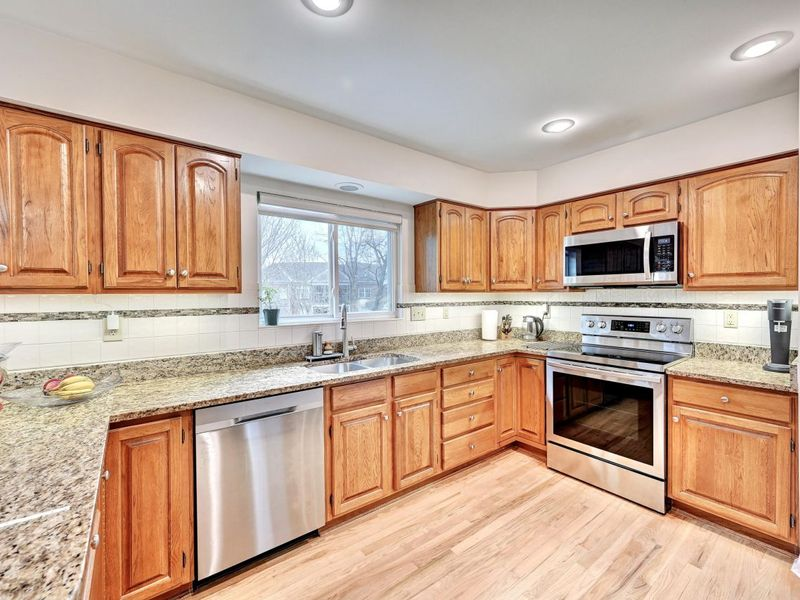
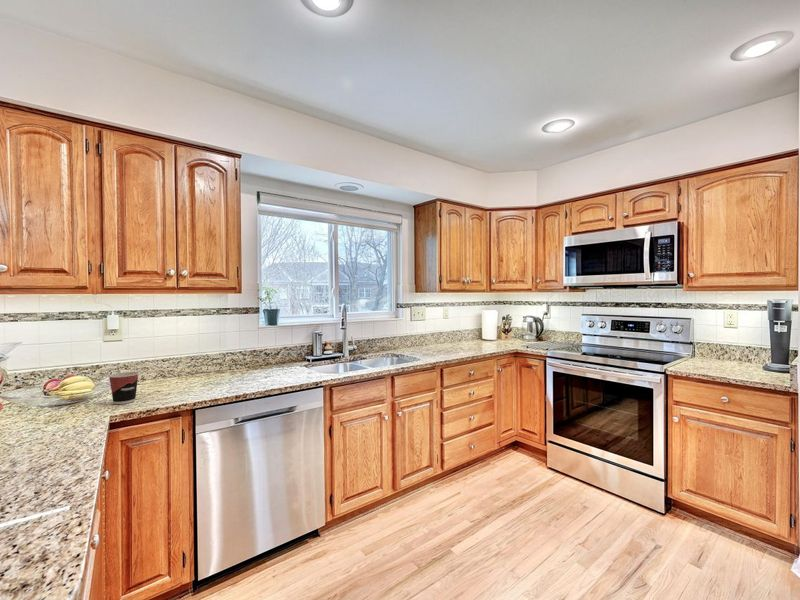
+ cup (124, 388)
